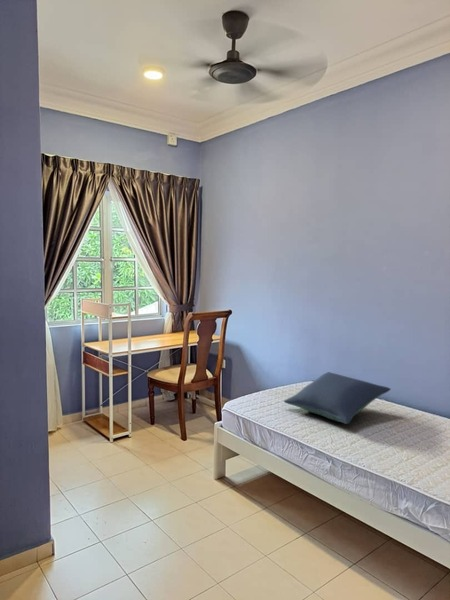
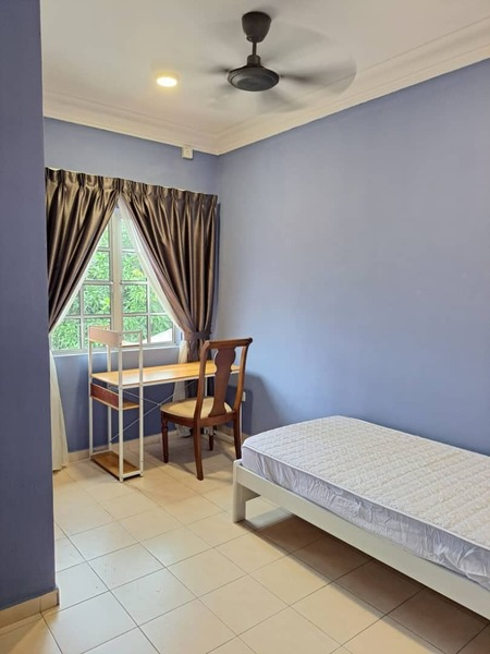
- pillow (336, 395)
